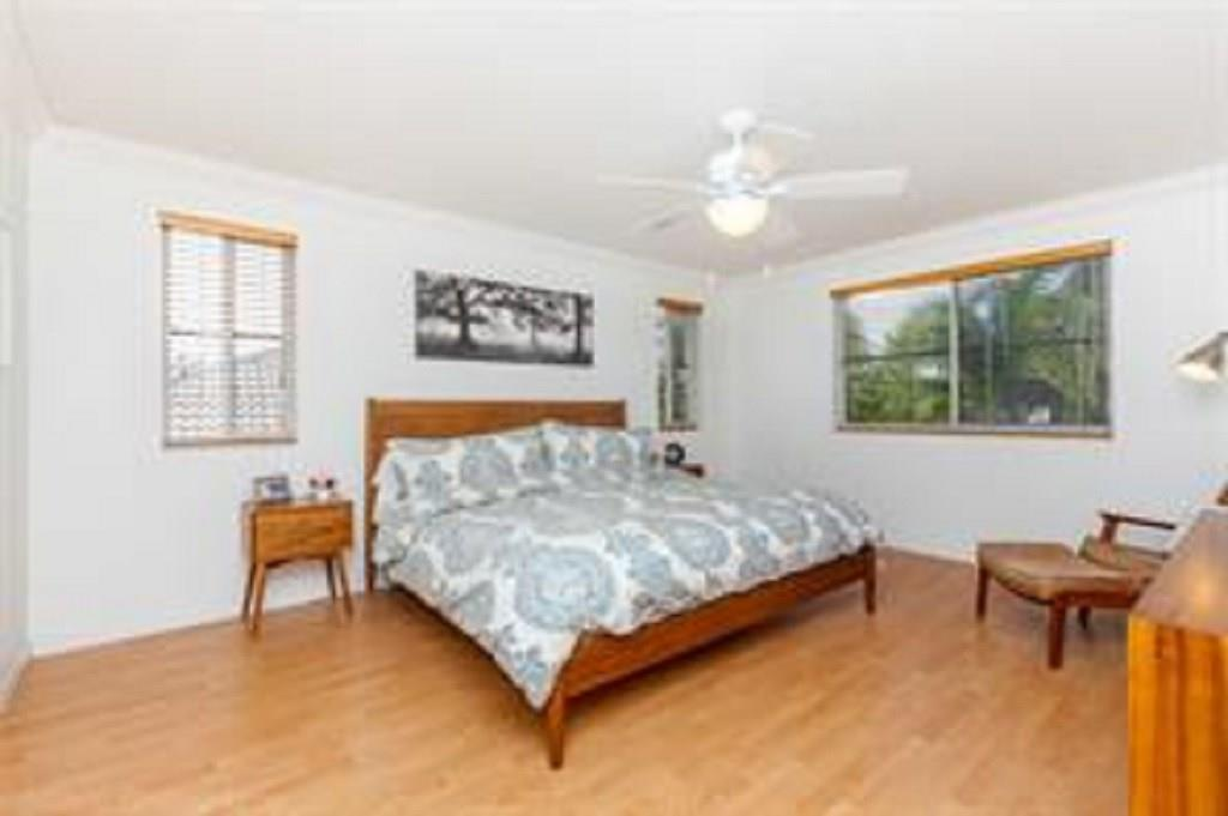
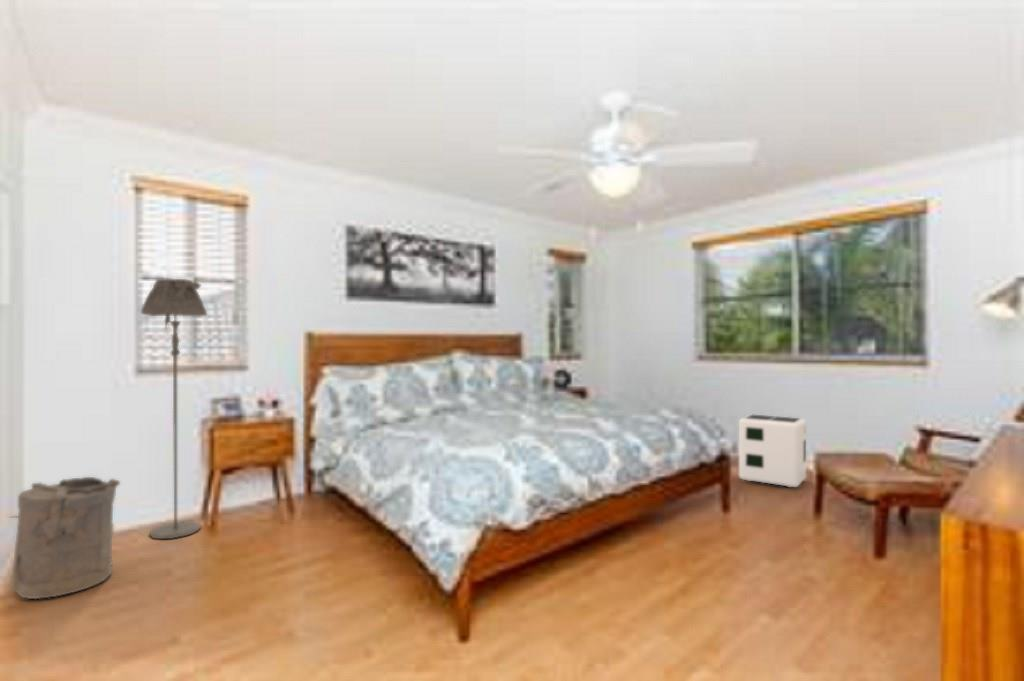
+ air purifier (772, 449)
+ laundry hamper (63, 532)
+ floor lamp (174, 405)
